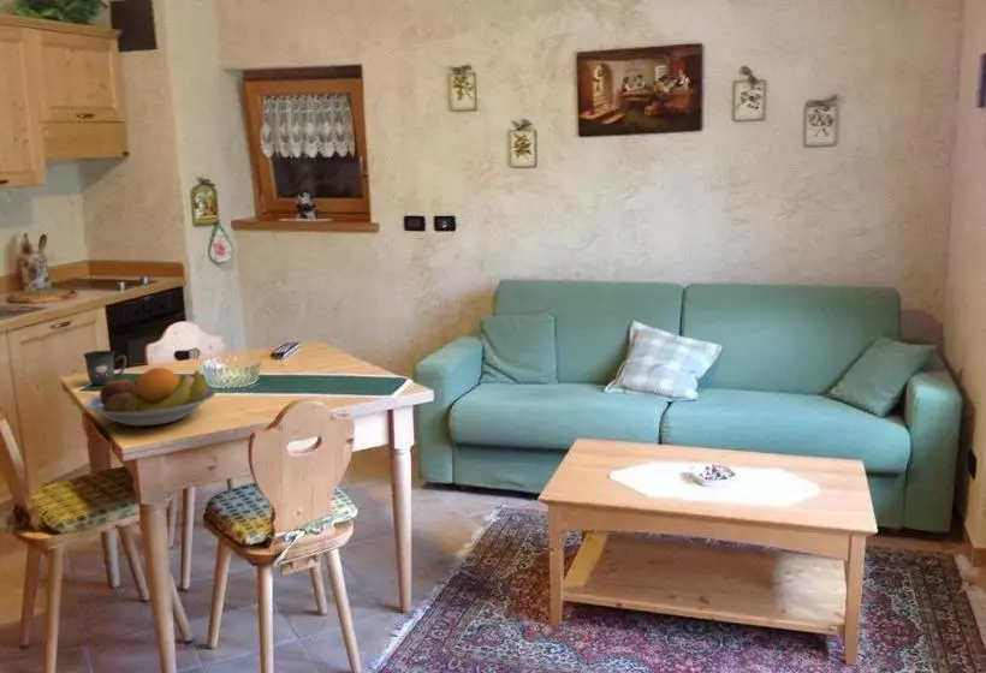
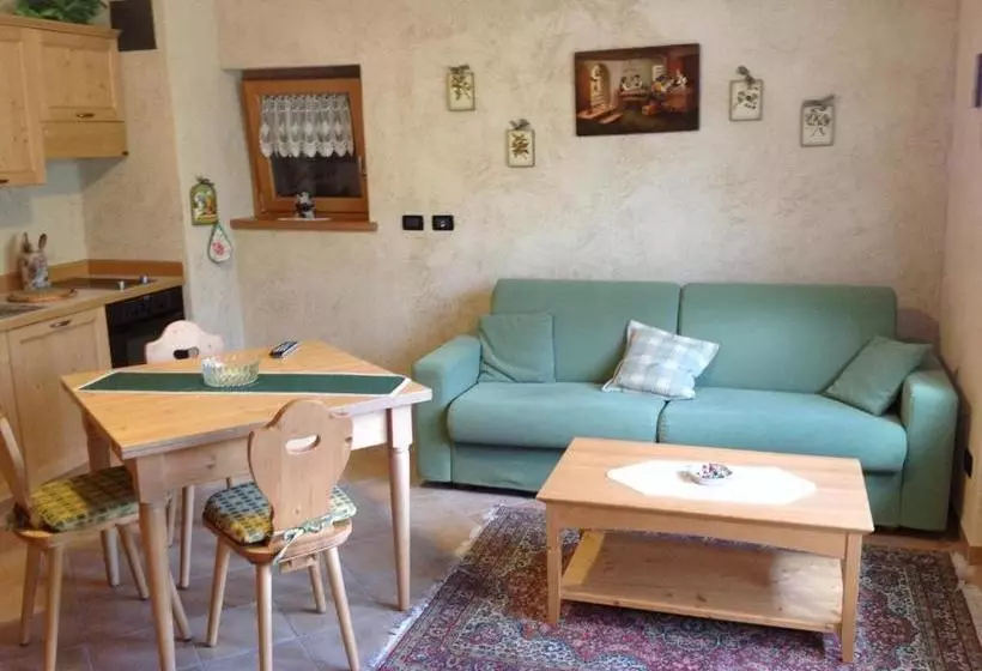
- fruit bowl (150, 392)
- mug (106, 367)
